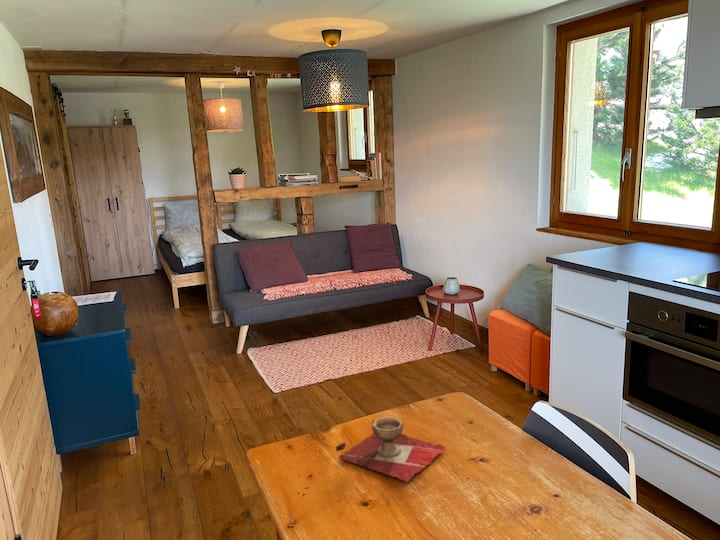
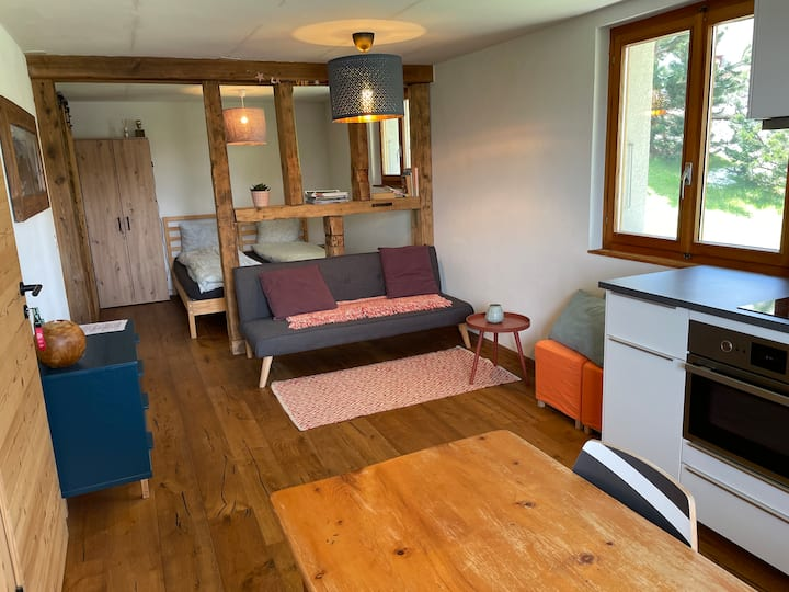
- decorative bowl (390, 439)
